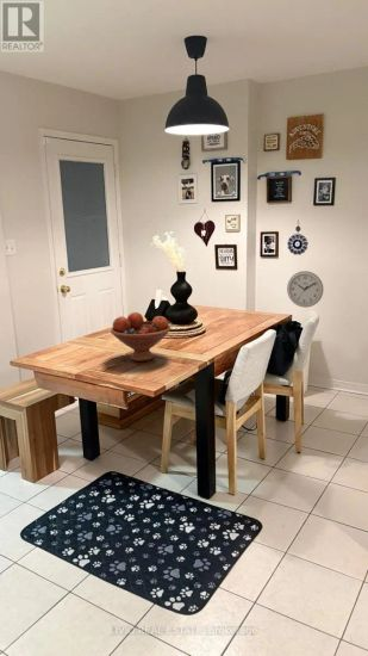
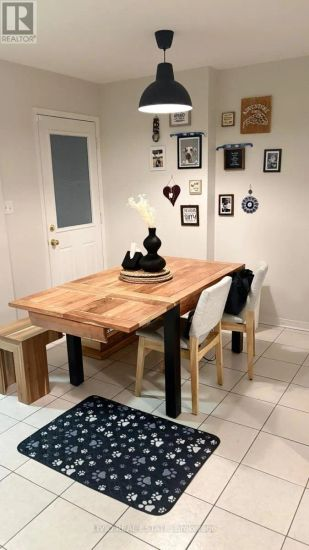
- wall clock (304, 289)
- fruit bowl (141, 336)
